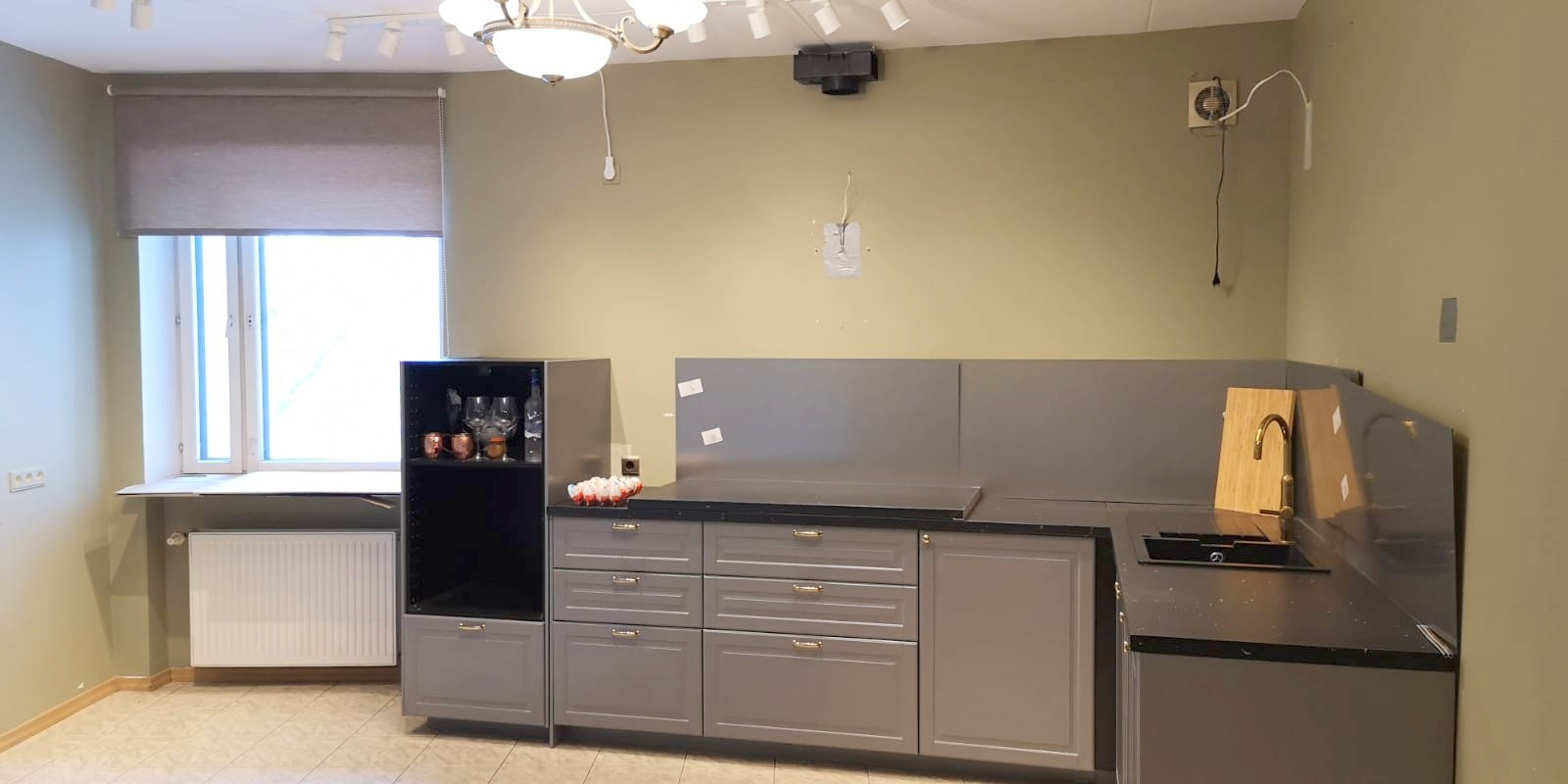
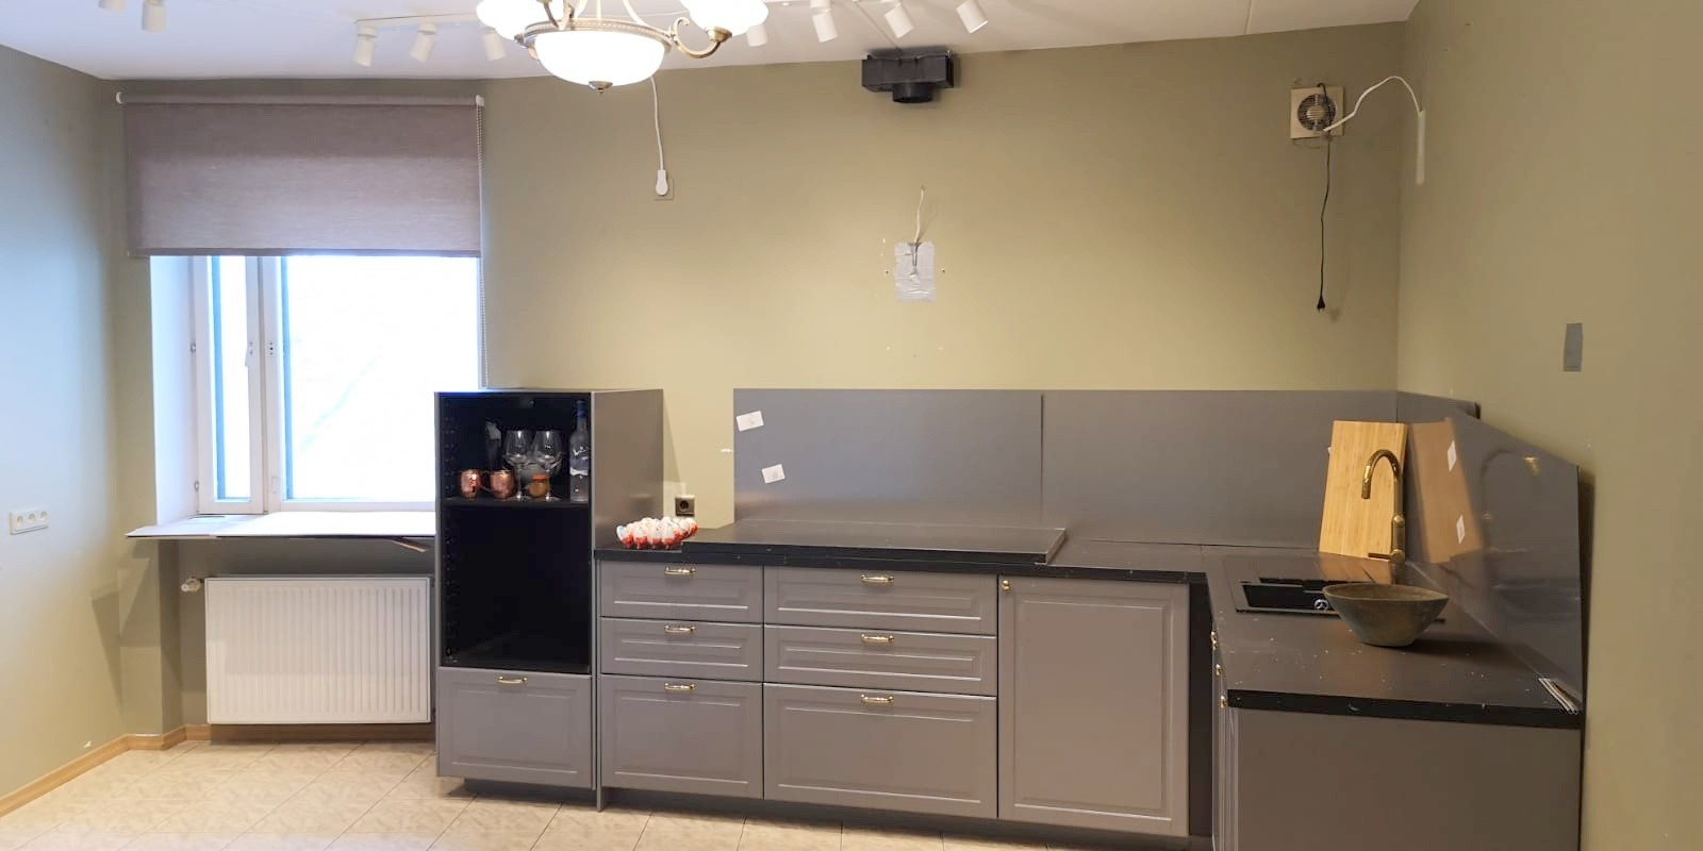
+ bowl (1384, 614)
